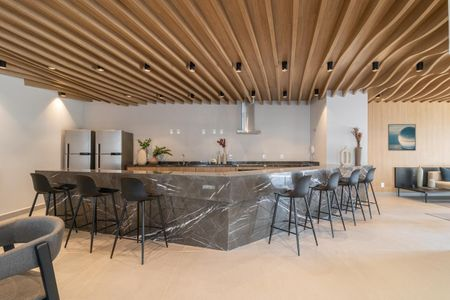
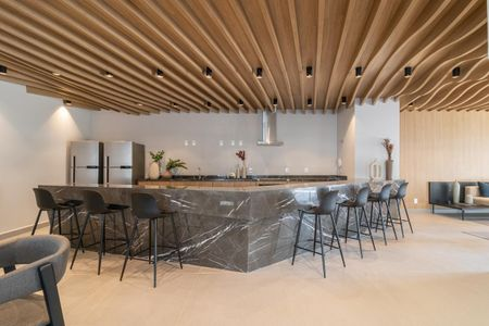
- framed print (401, 137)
